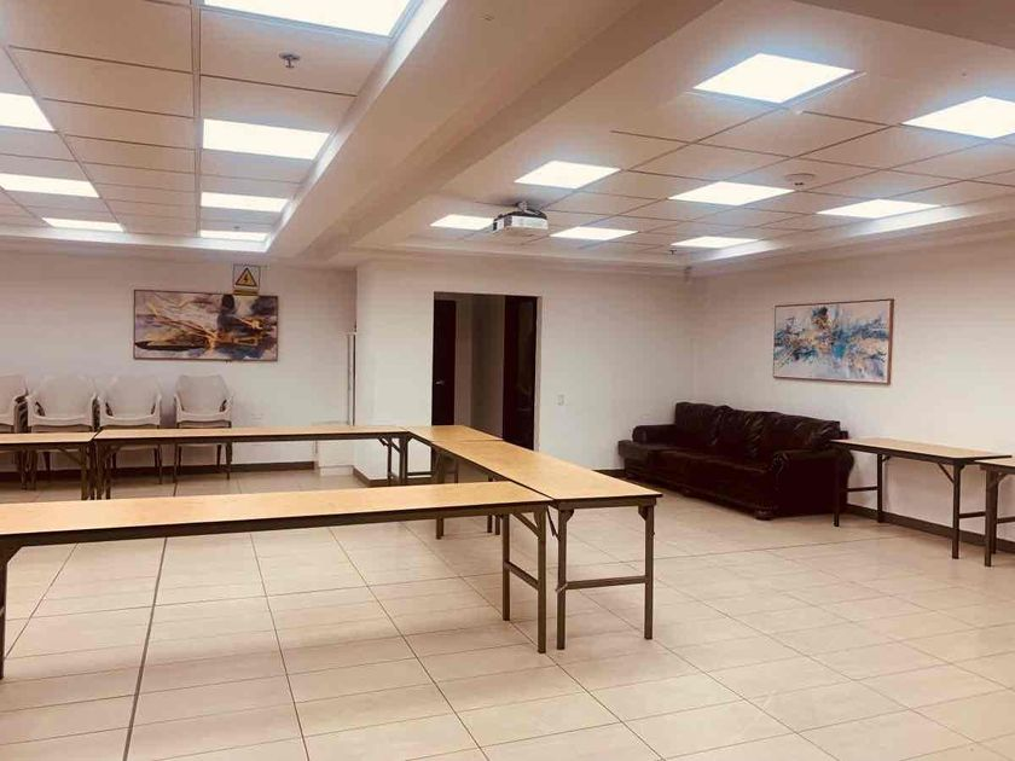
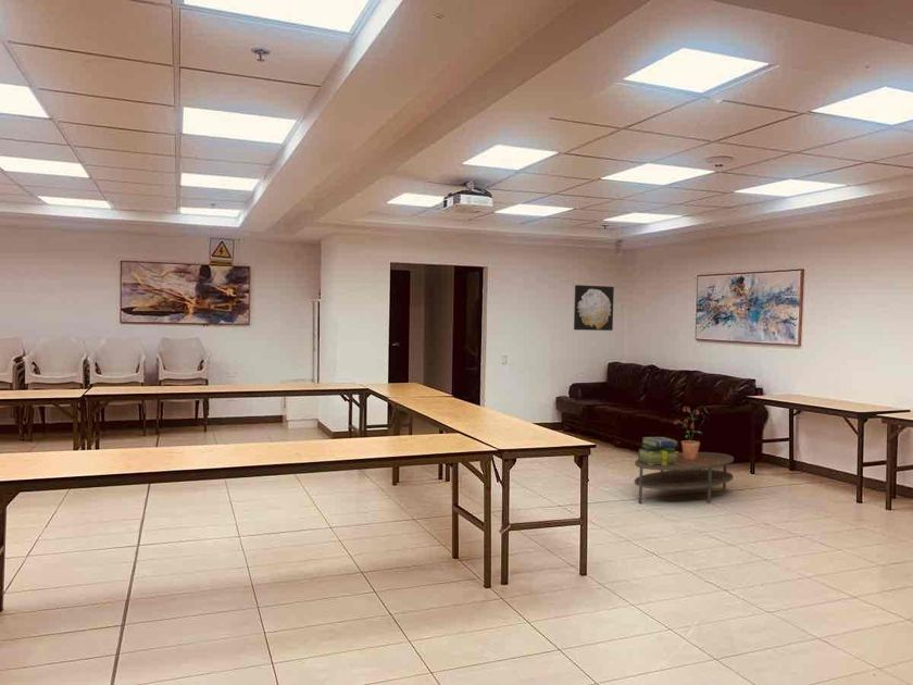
+ wall art (593, 308)
+ potted plant (688, 432)
+ coffee table (685, 477)
+ stack of books (658, 449)
